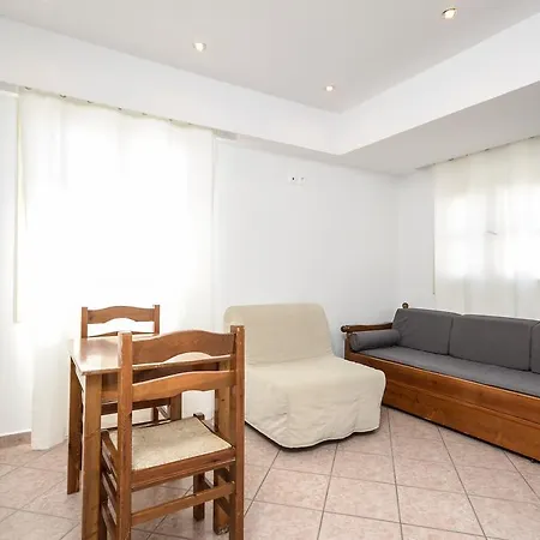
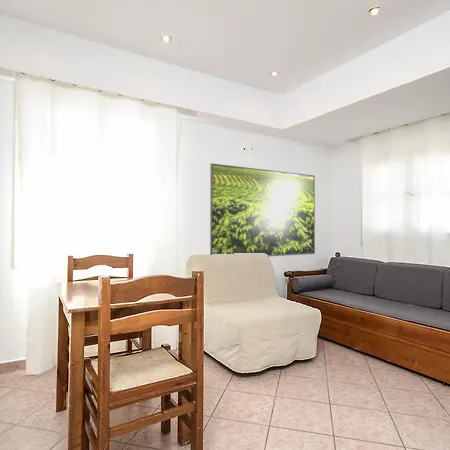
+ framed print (267, 213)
